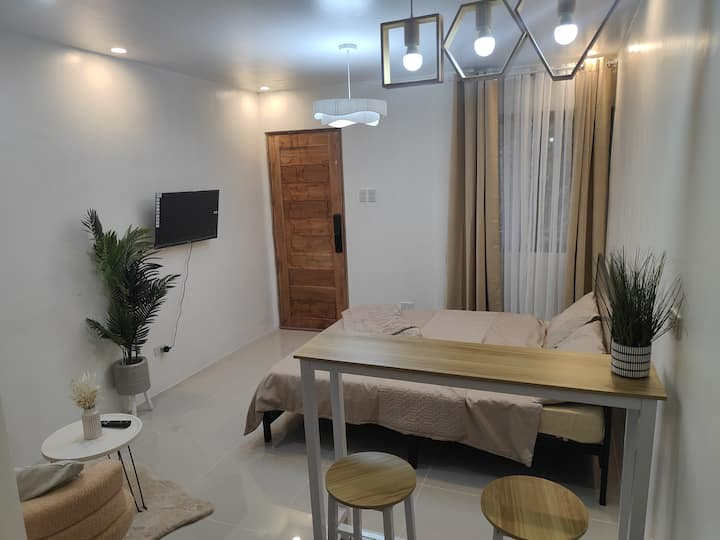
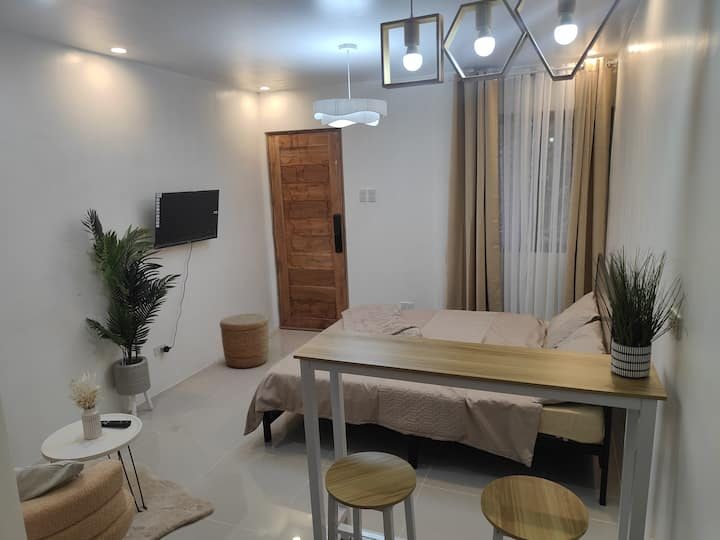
+ woven basket (245, 340)
